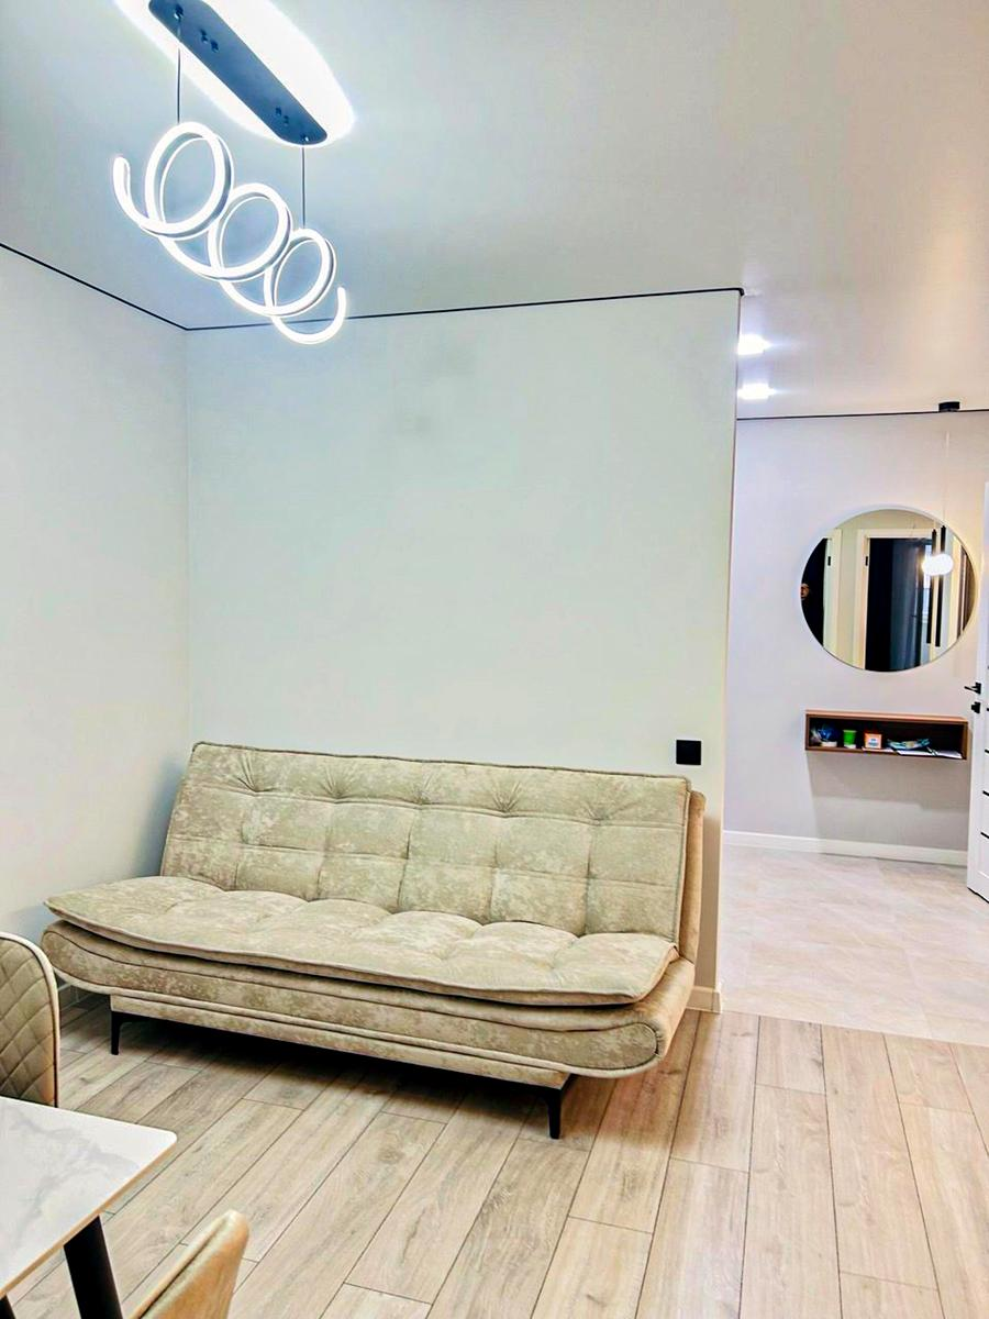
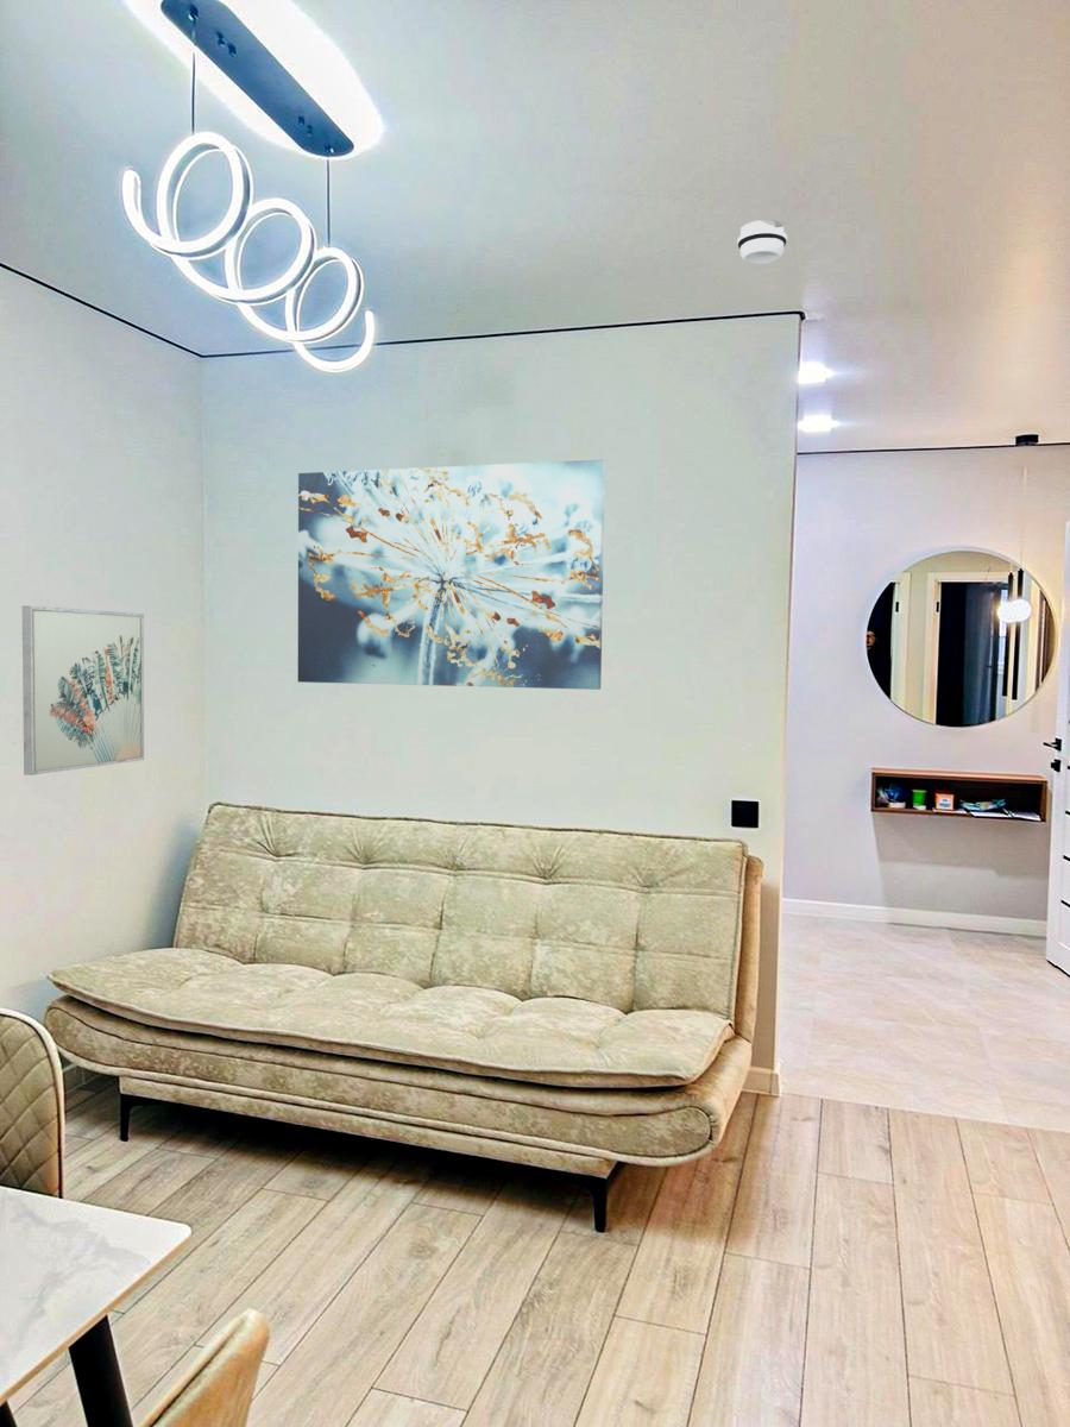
+ smoke detector (762, 243)
+ wall art (443, 577)
+ wall art (87, 689)
